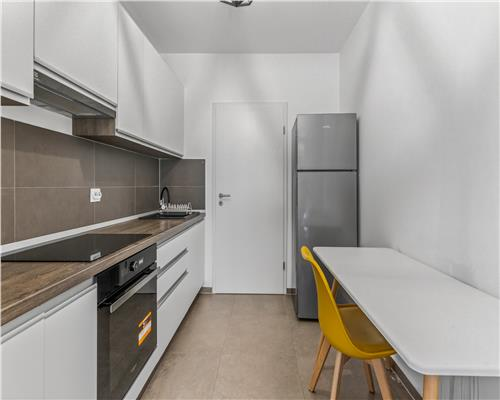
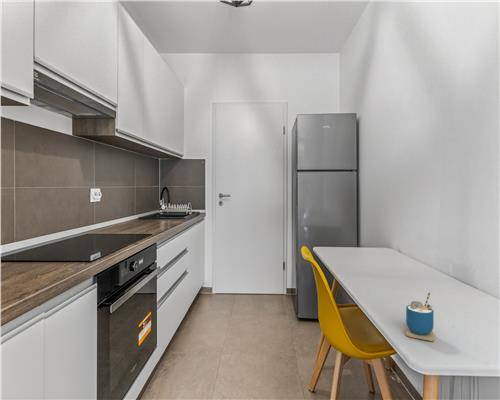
+ cup (419, 312)
